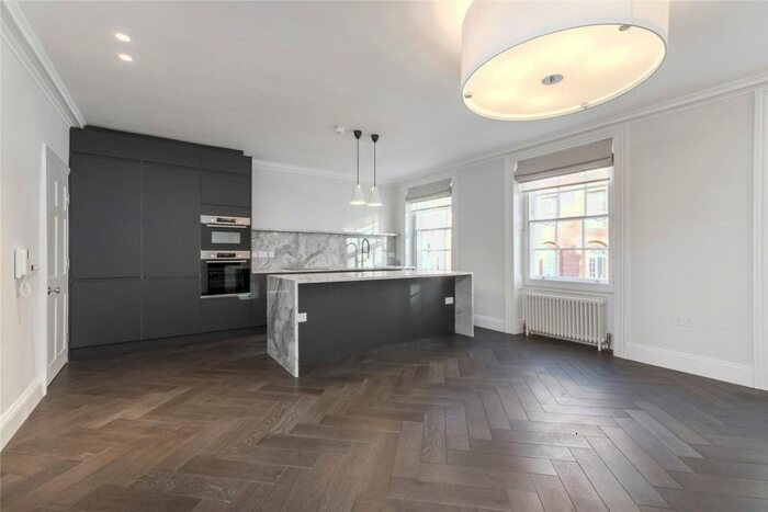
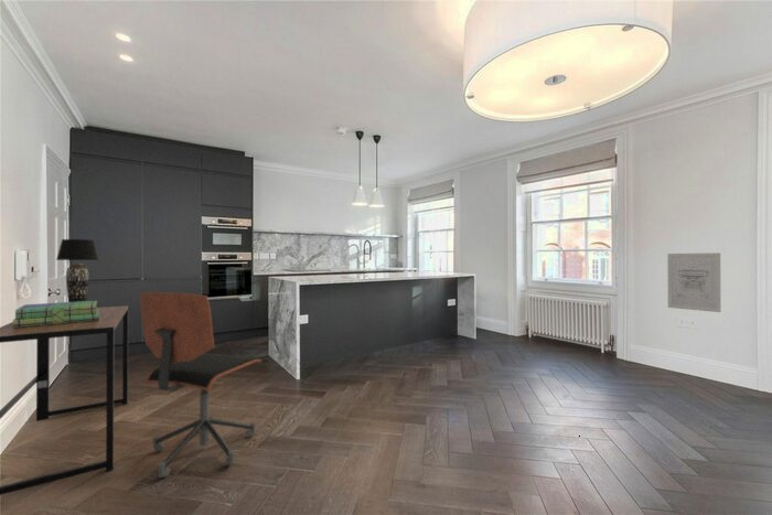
+ table lamp (77, 275)
+ desk (49, 379)
+ stack of books (60, 312)
+ wall art (693, 281)
+ office chair (204, 368)
